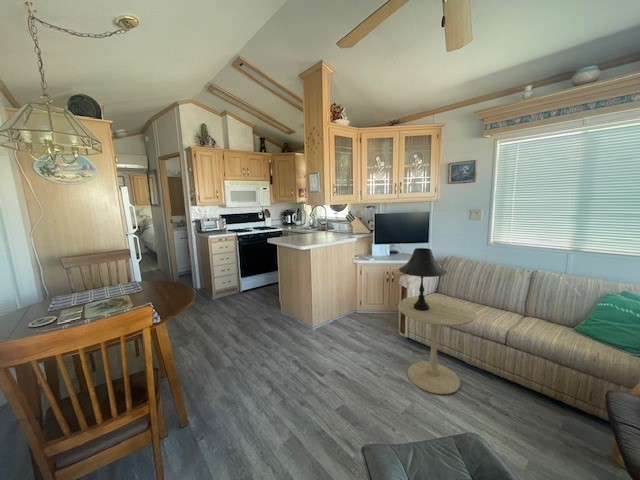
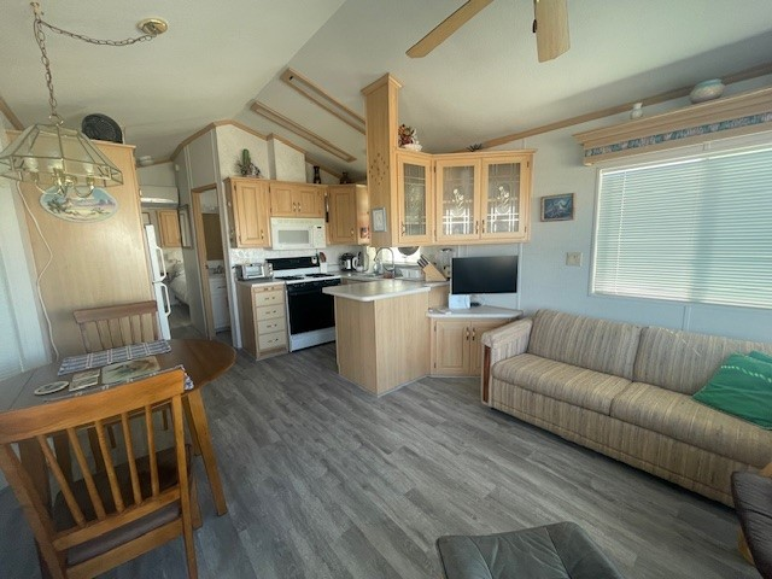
- side table (433, 343)
- table lamp (422, 278)
